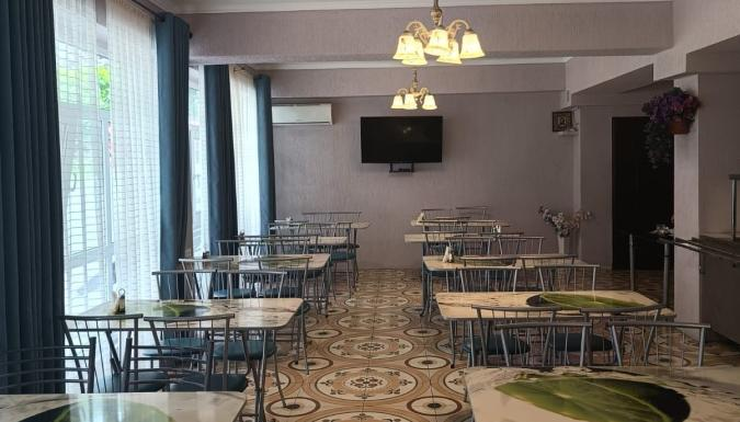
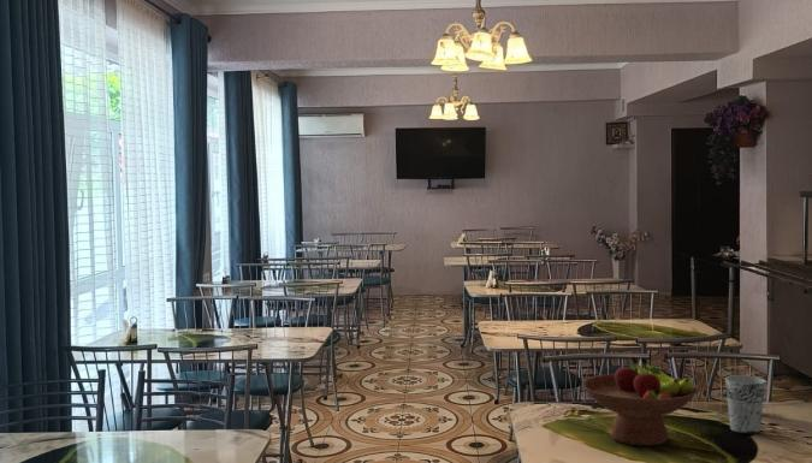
+ fruit bowl (639, 400)
+ cup (745, 404)
